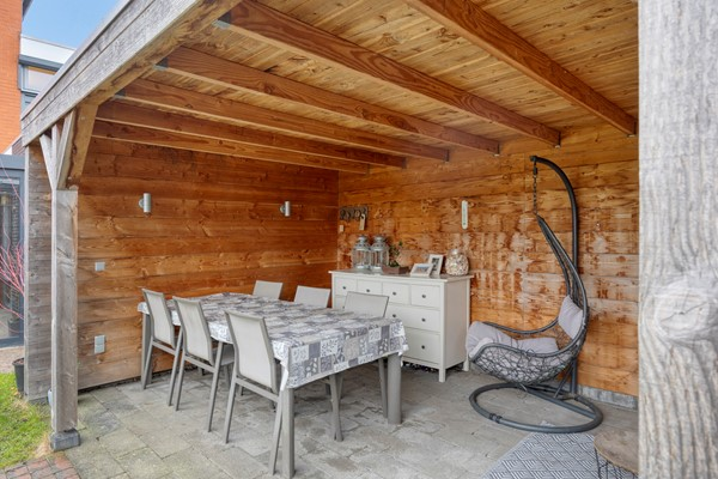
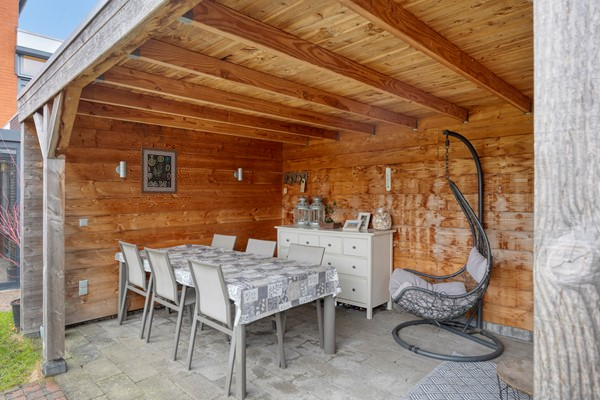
+ wall art (159, 171)
